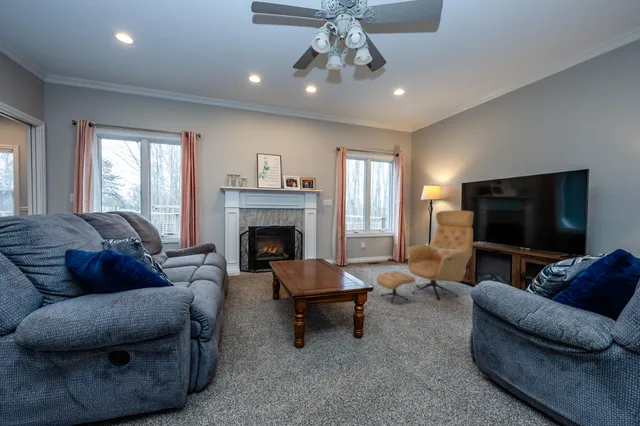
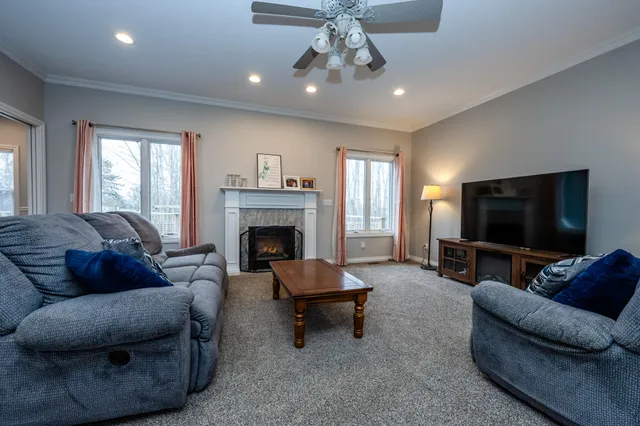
- lounge chair (426, 252)
